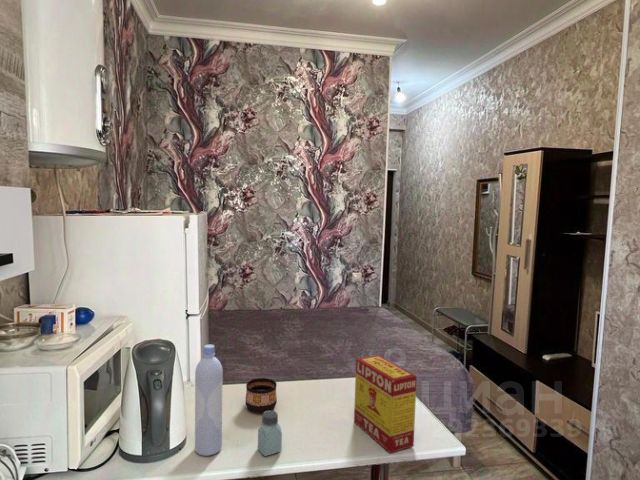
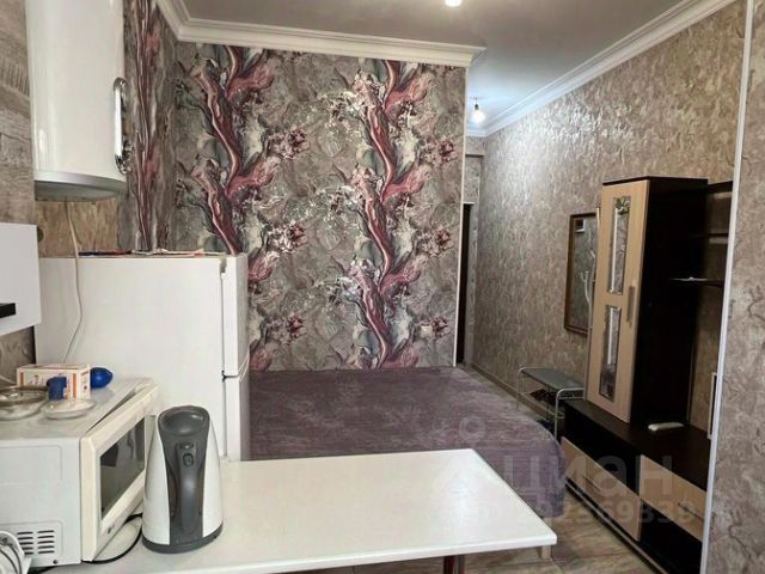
- cup (261, 395)
- bottle (208, 397)
- tea box (383, 400)
- saltshaker (269, 432)
